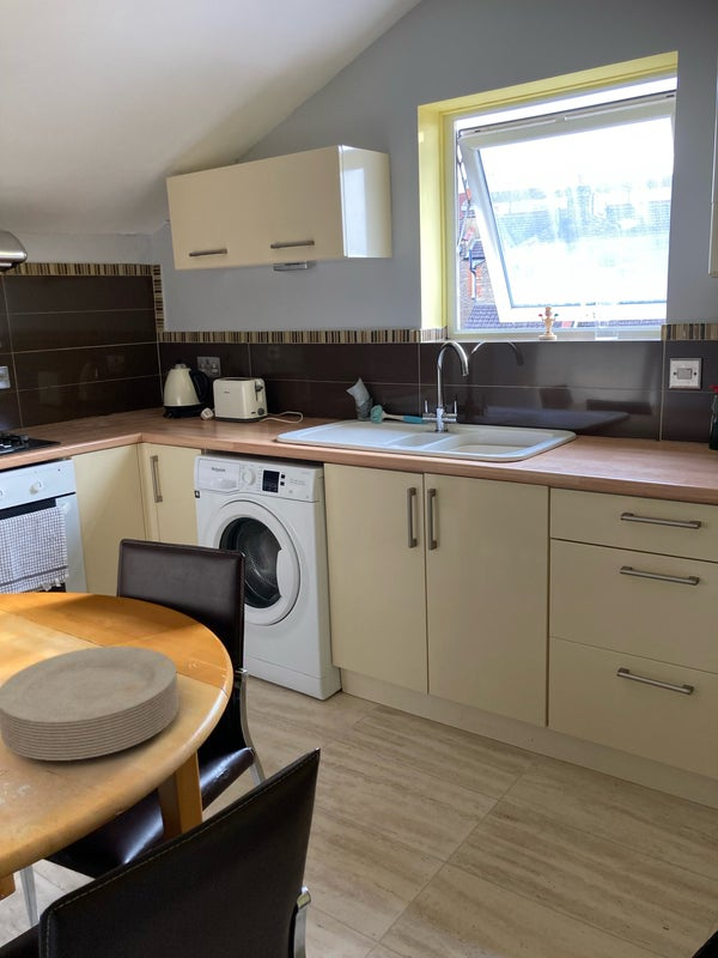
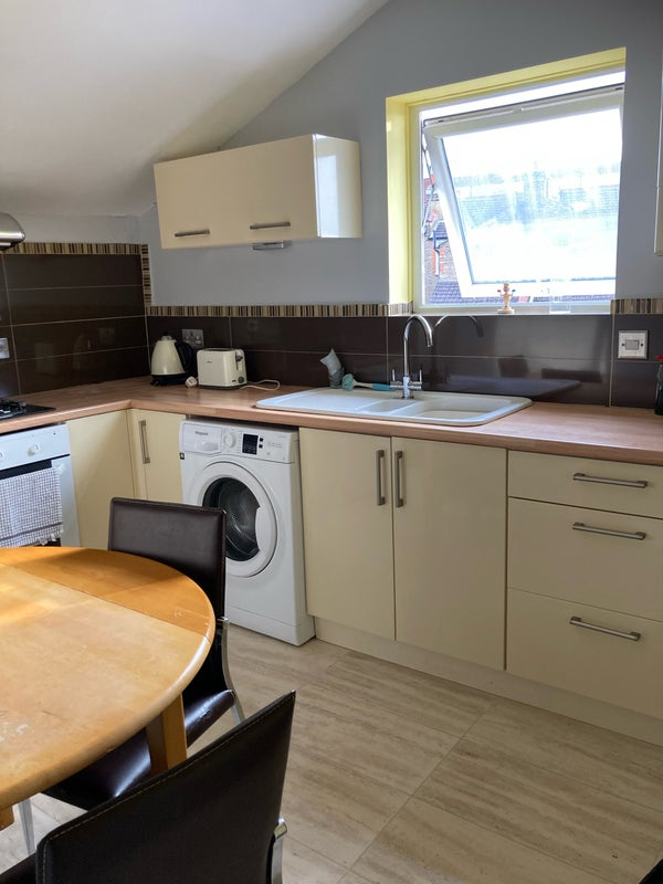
- plate (91, 702)
